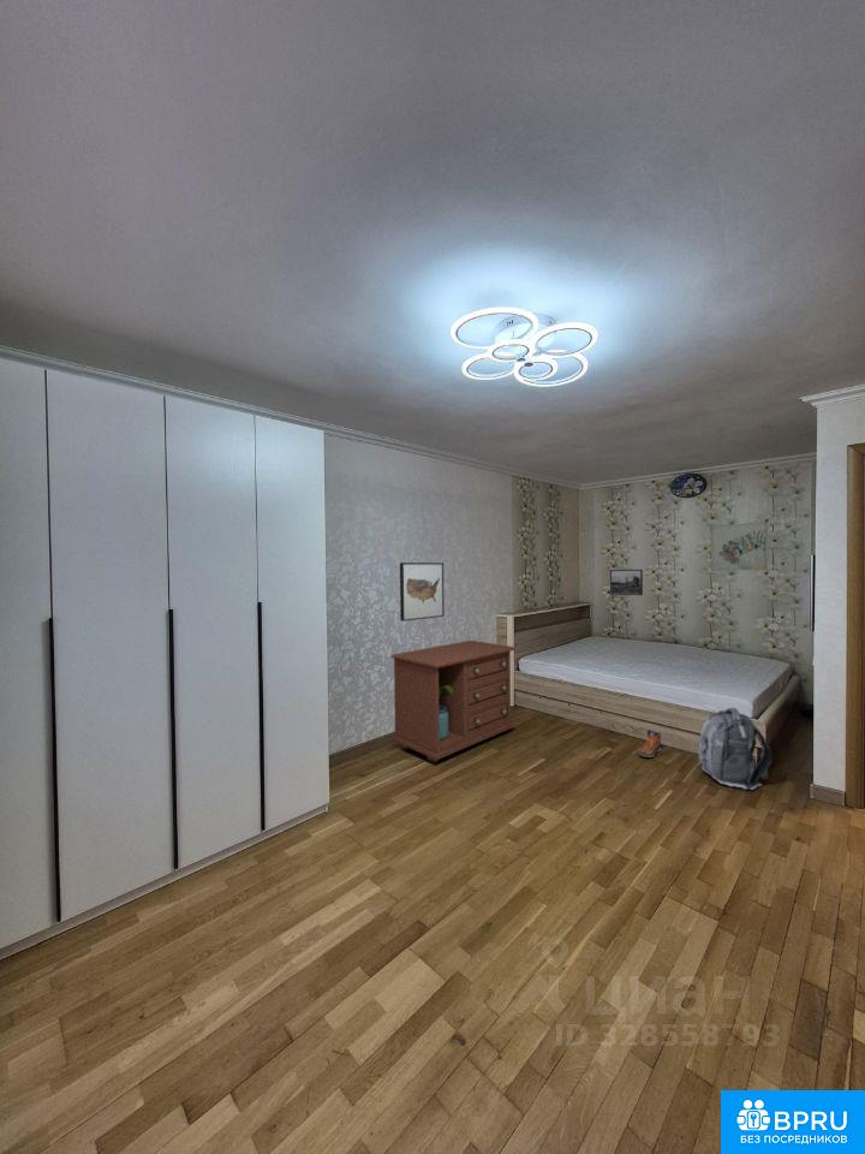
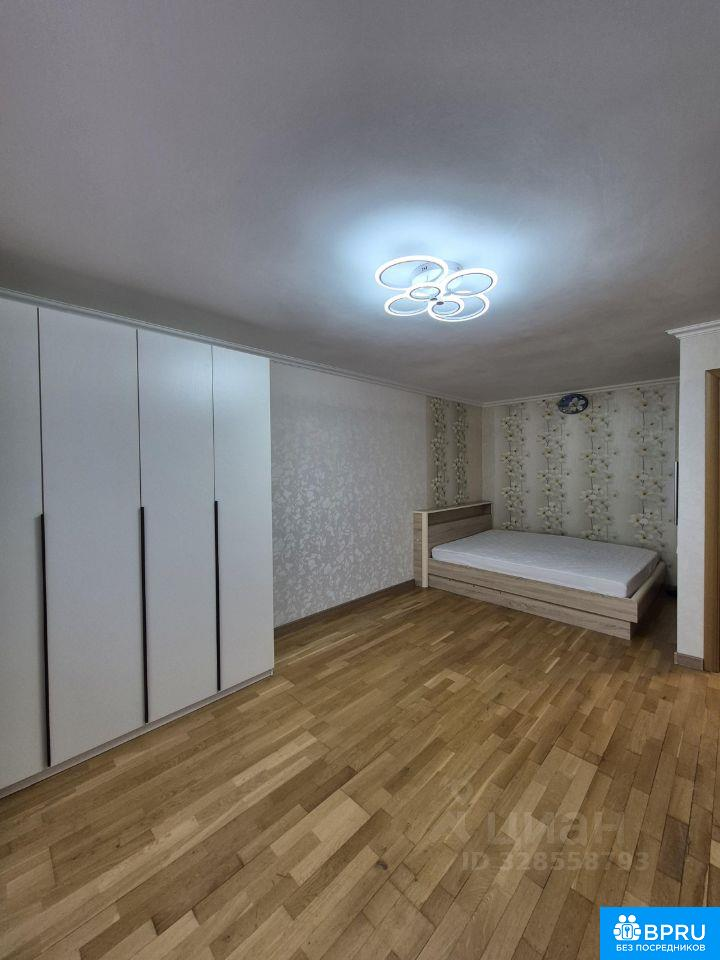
- wall art (422, 590)
- wall art (738, 547)
- sneaker (649, 742)
- backpack (732, 743)
- dresser (455, 694)
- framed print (626, 582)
